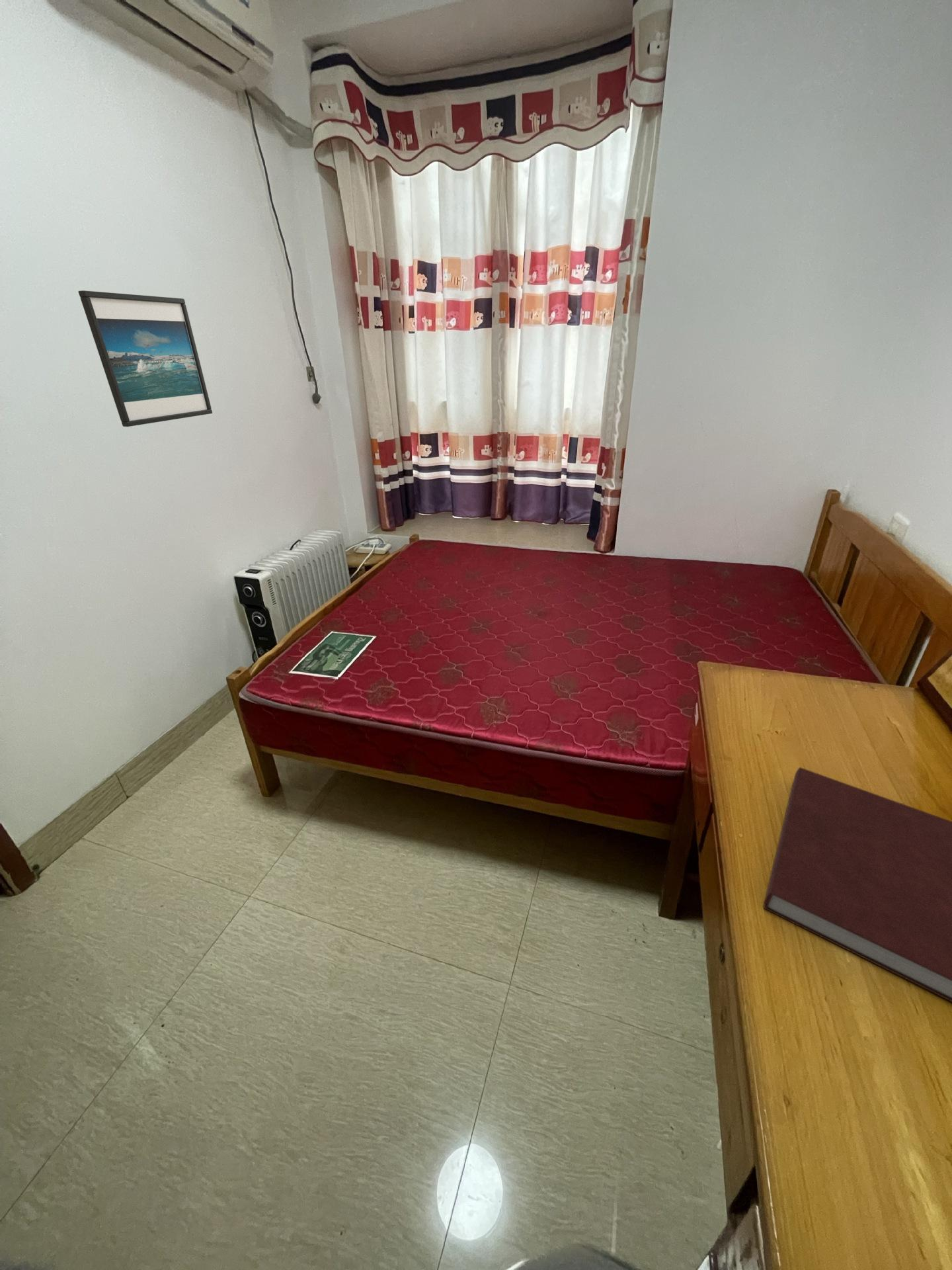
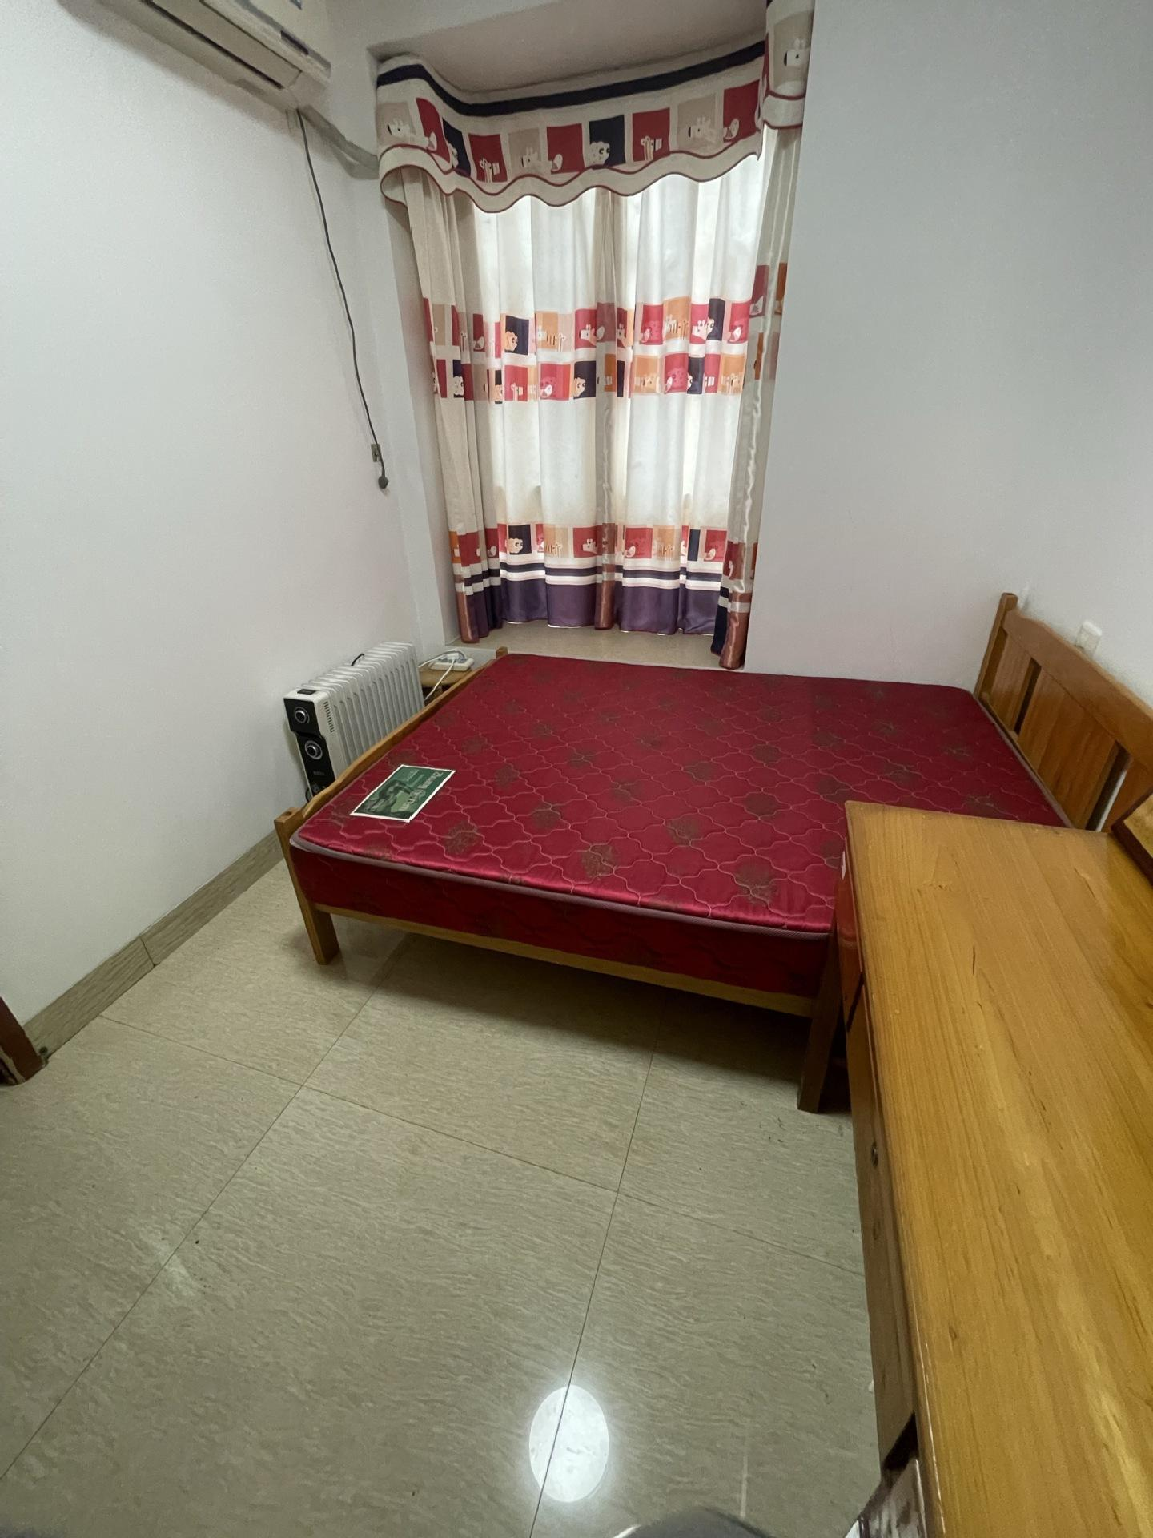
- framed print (154, 360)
- notebook (865, 864)
